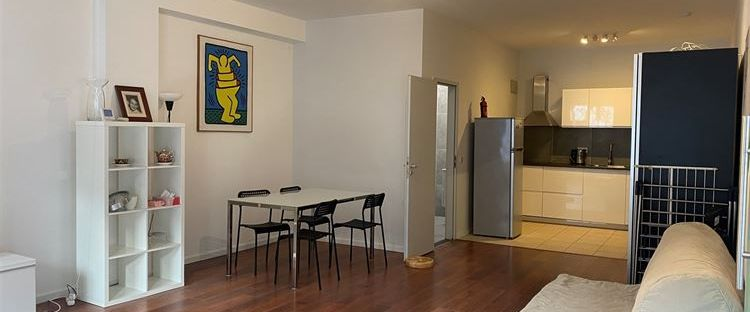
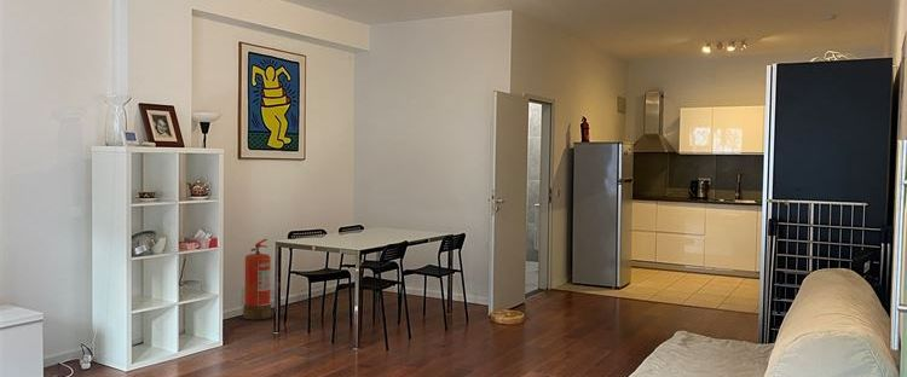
+ fire extinguisher (258, 278)
